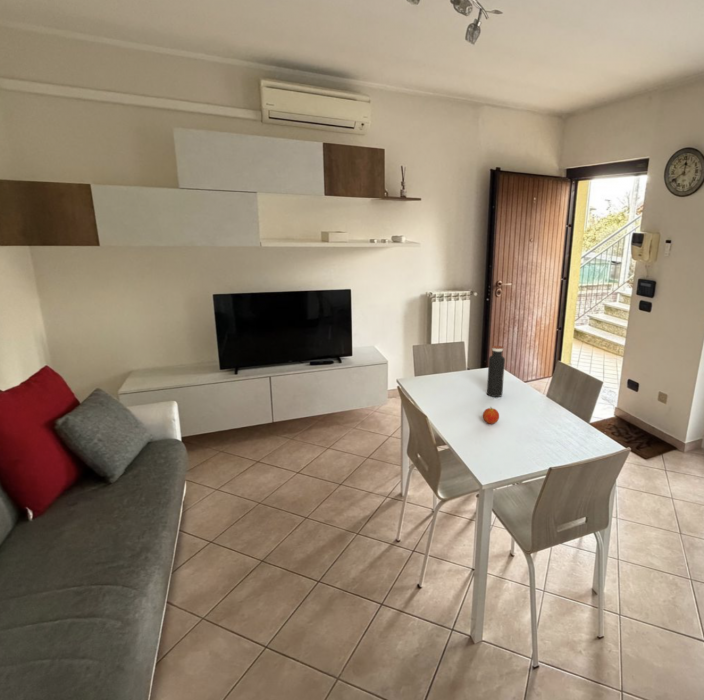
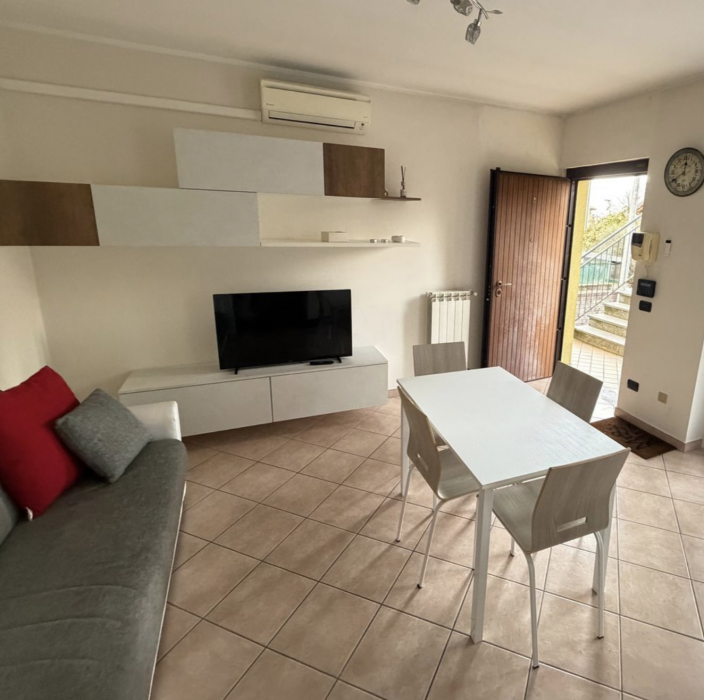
- water bottle (496, 371)
- fruit (491, 414)
